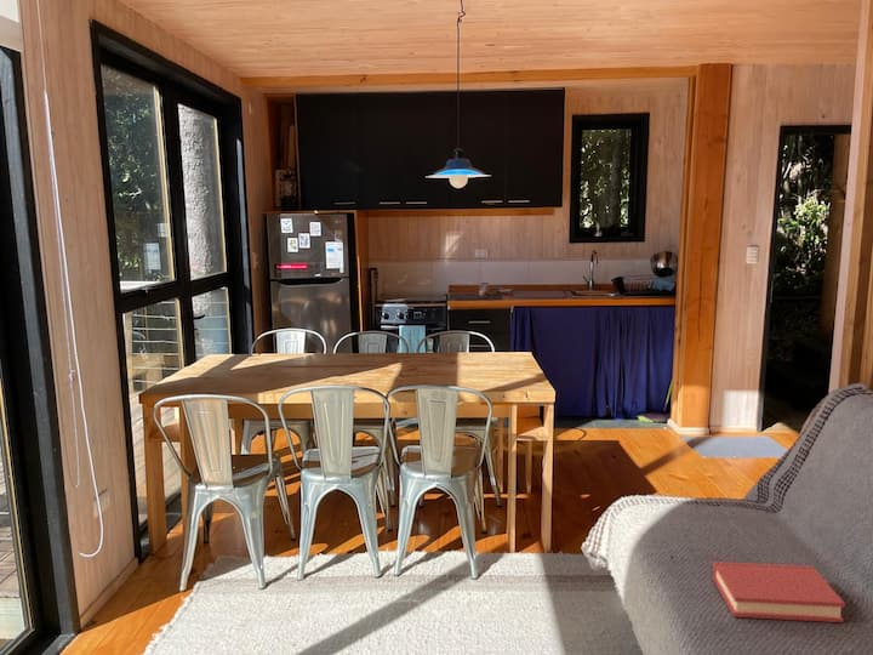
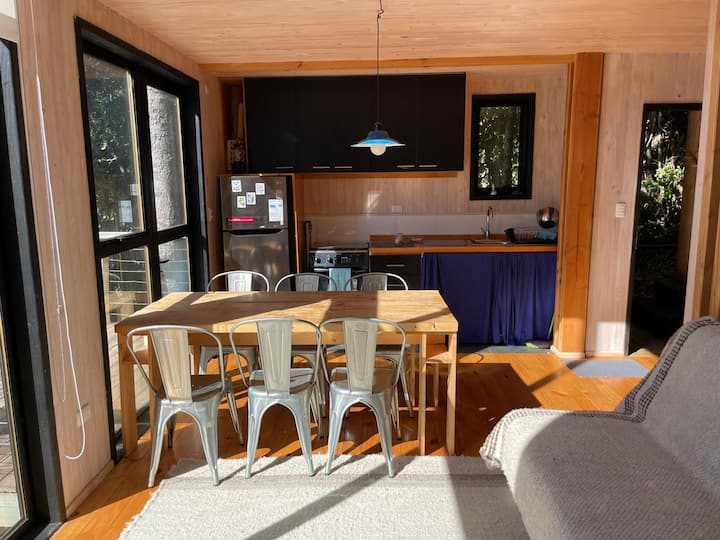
- hardback book (774, 590)
